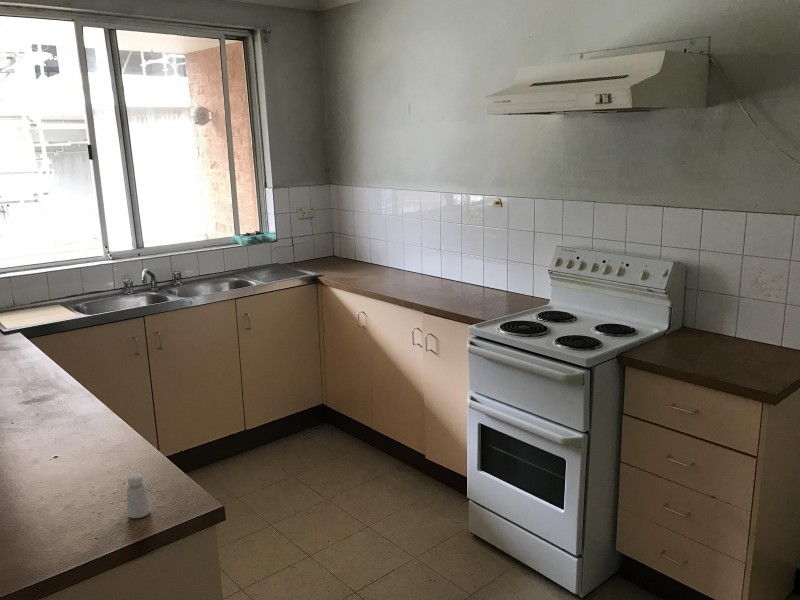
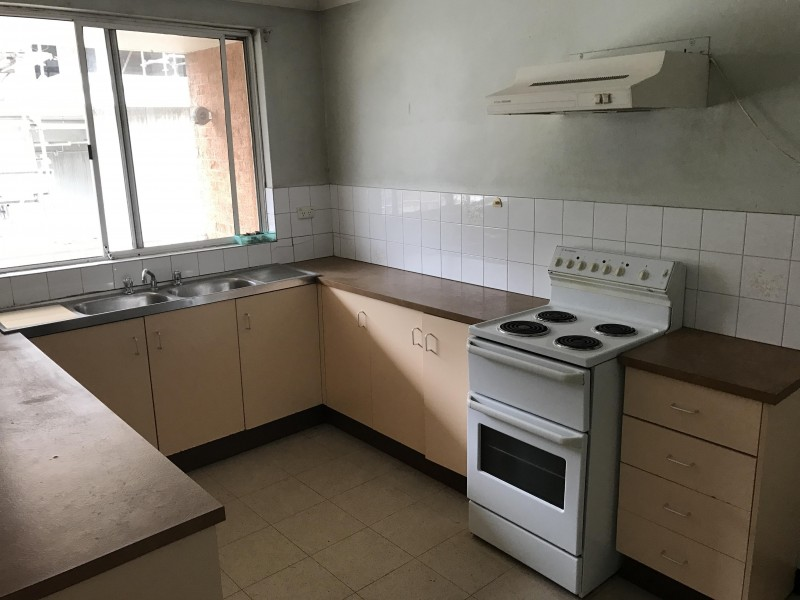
- saltshaker (137, 494)
